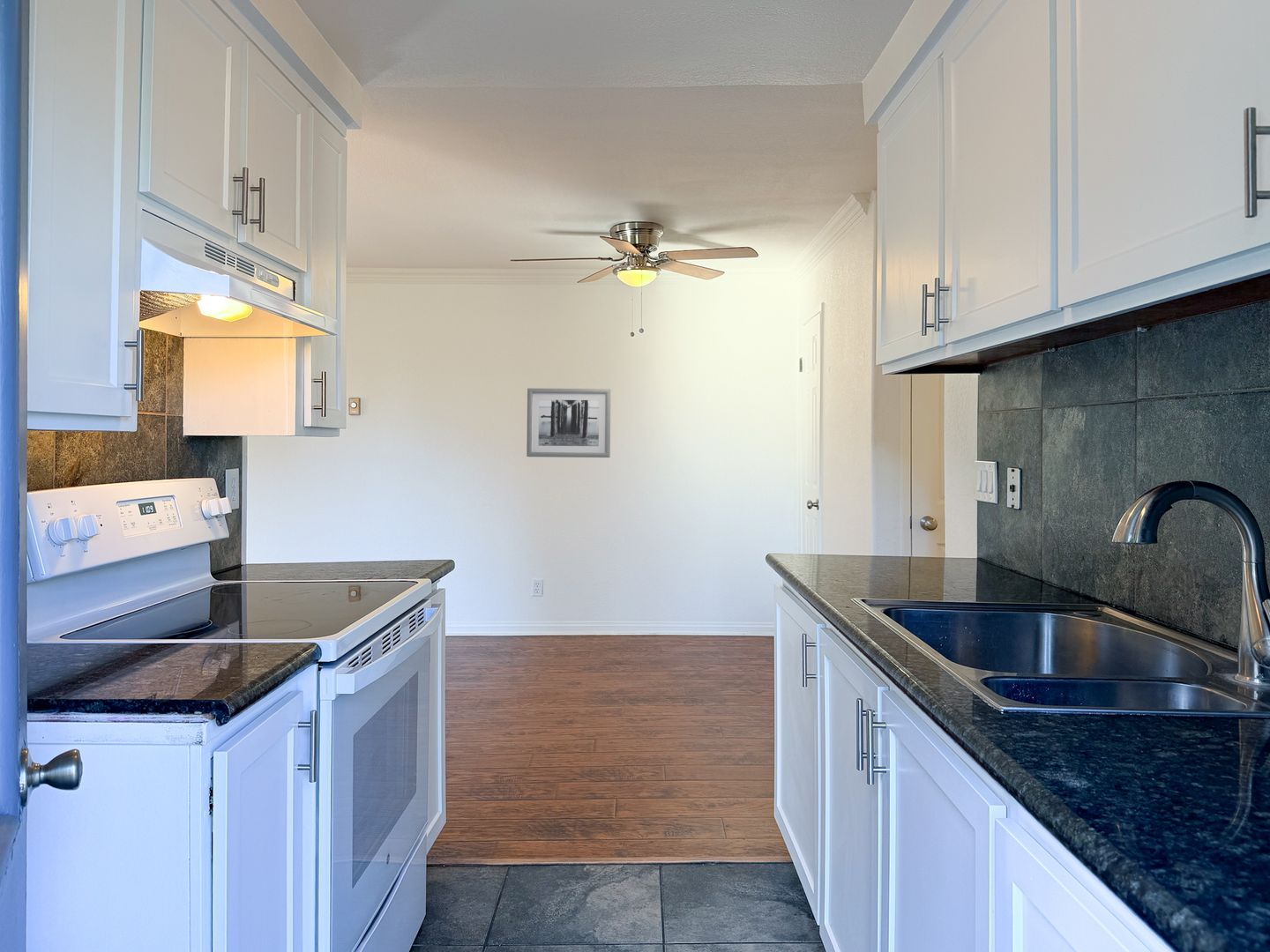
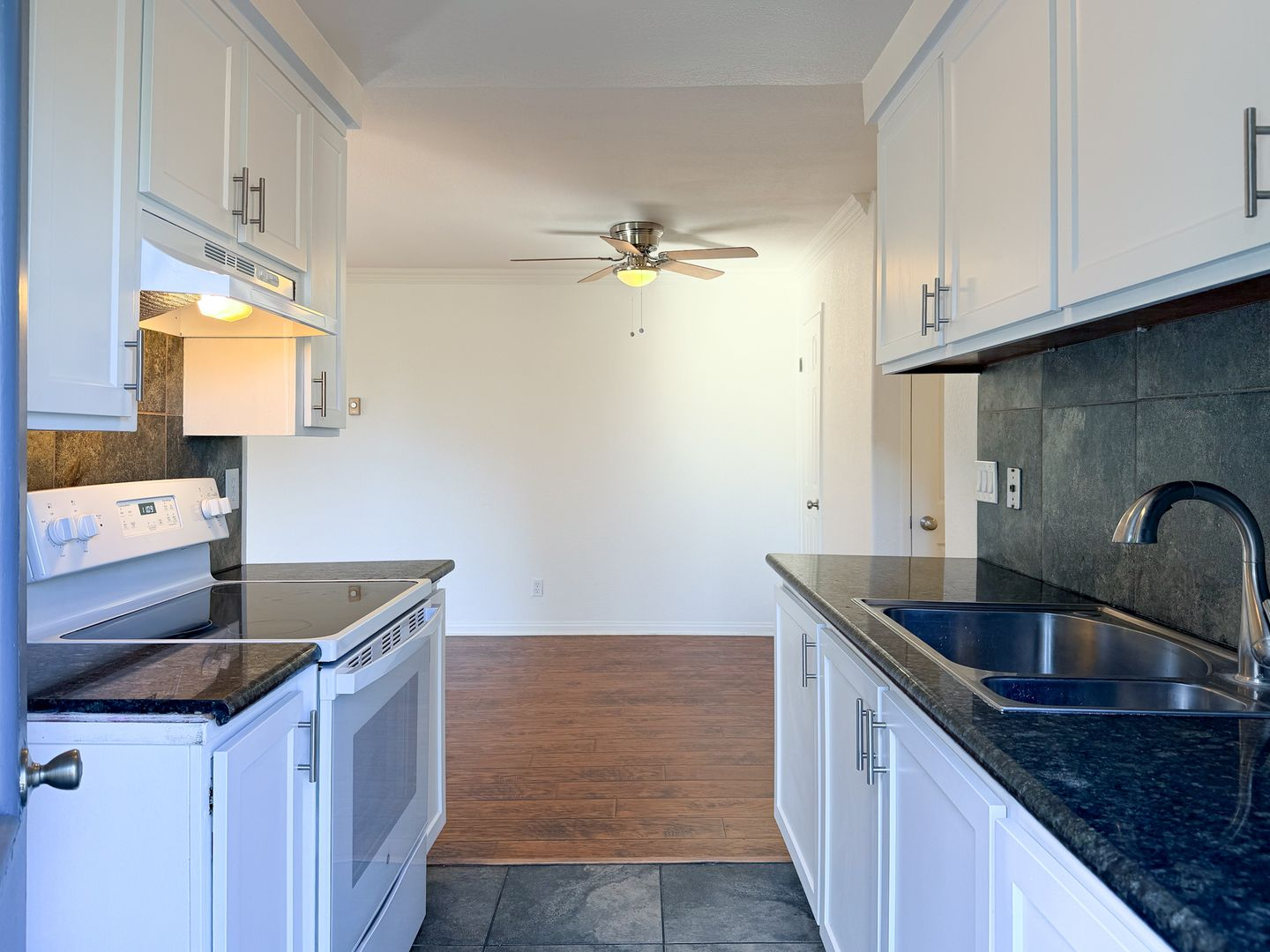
- wall art (568, 422)
